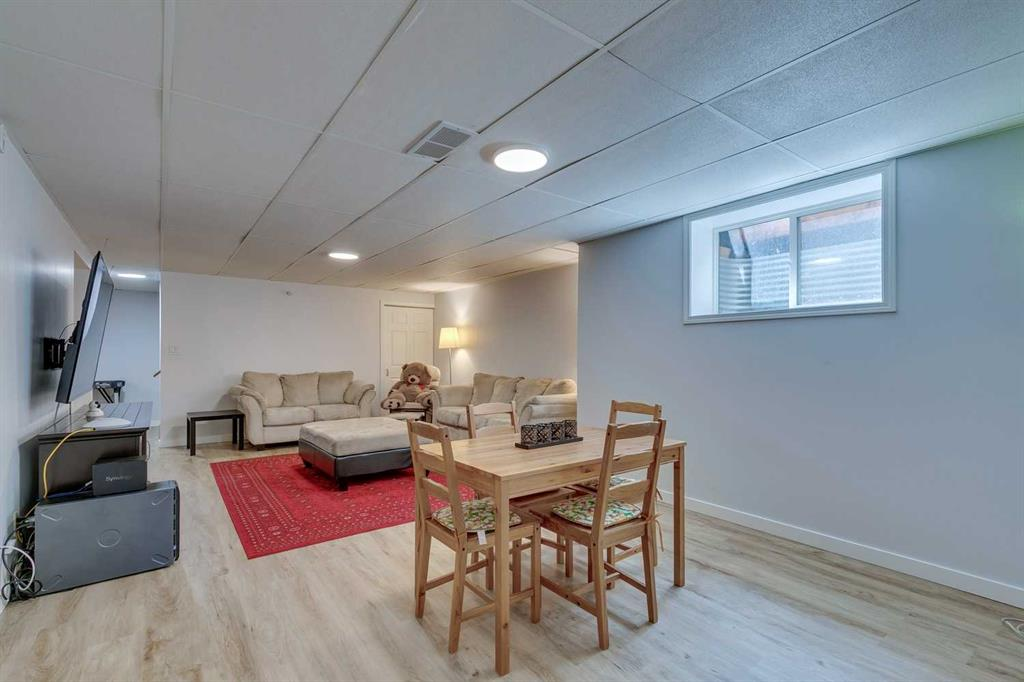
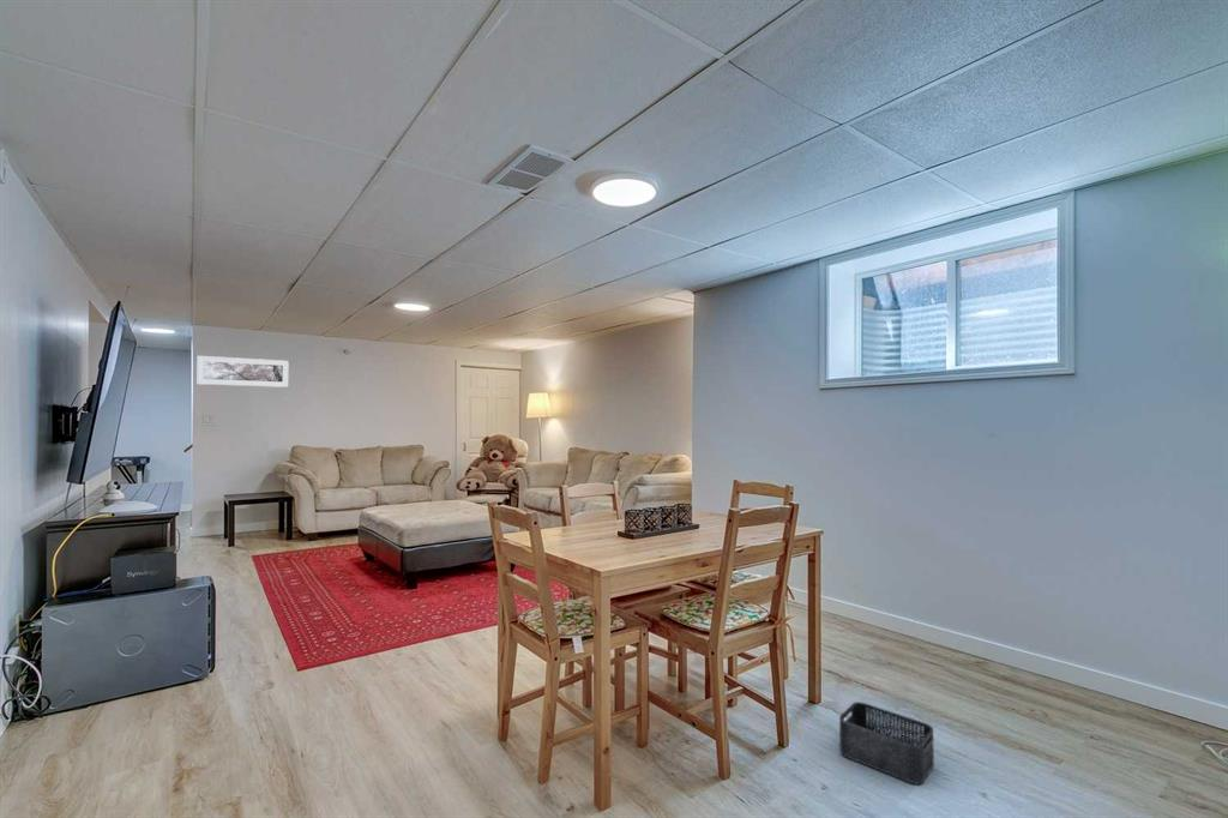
+ storage bin (885, 740)
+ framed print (243, 372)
